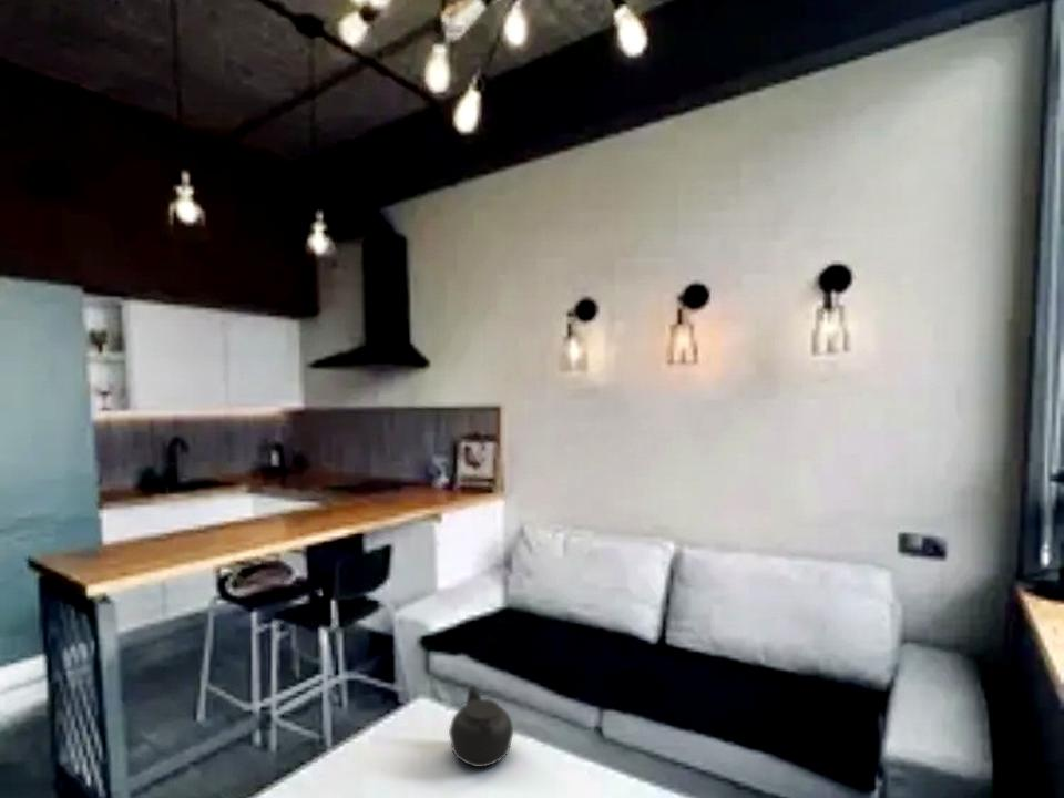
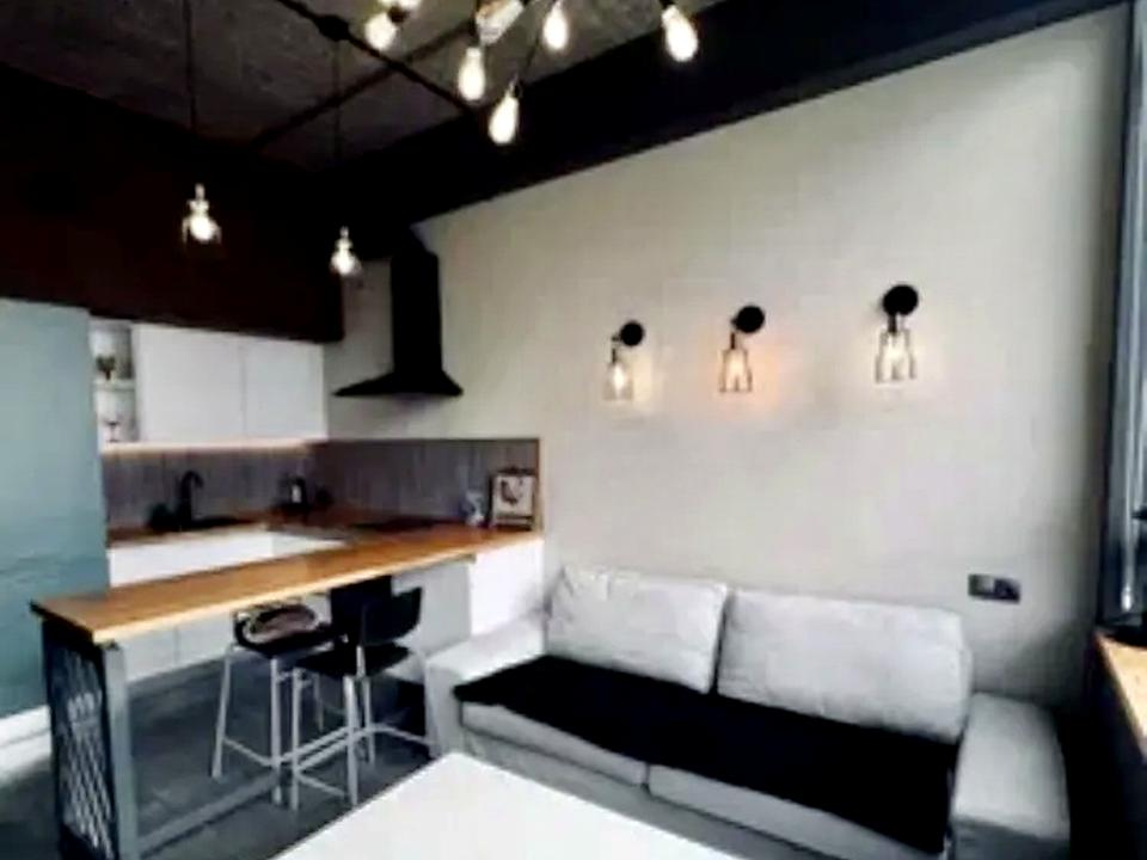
- teapot (480, 727)
